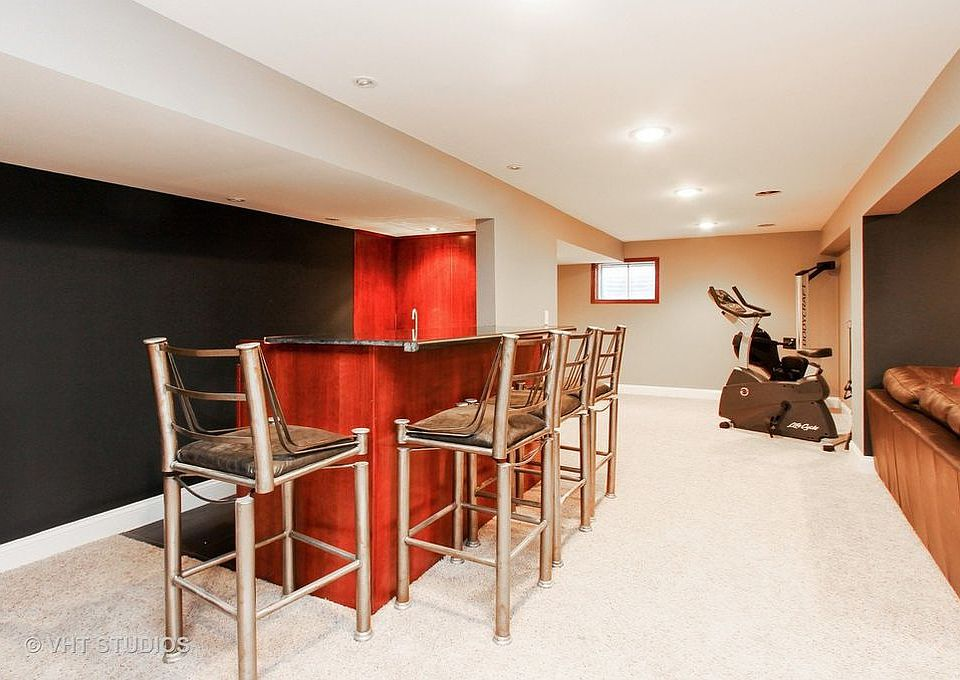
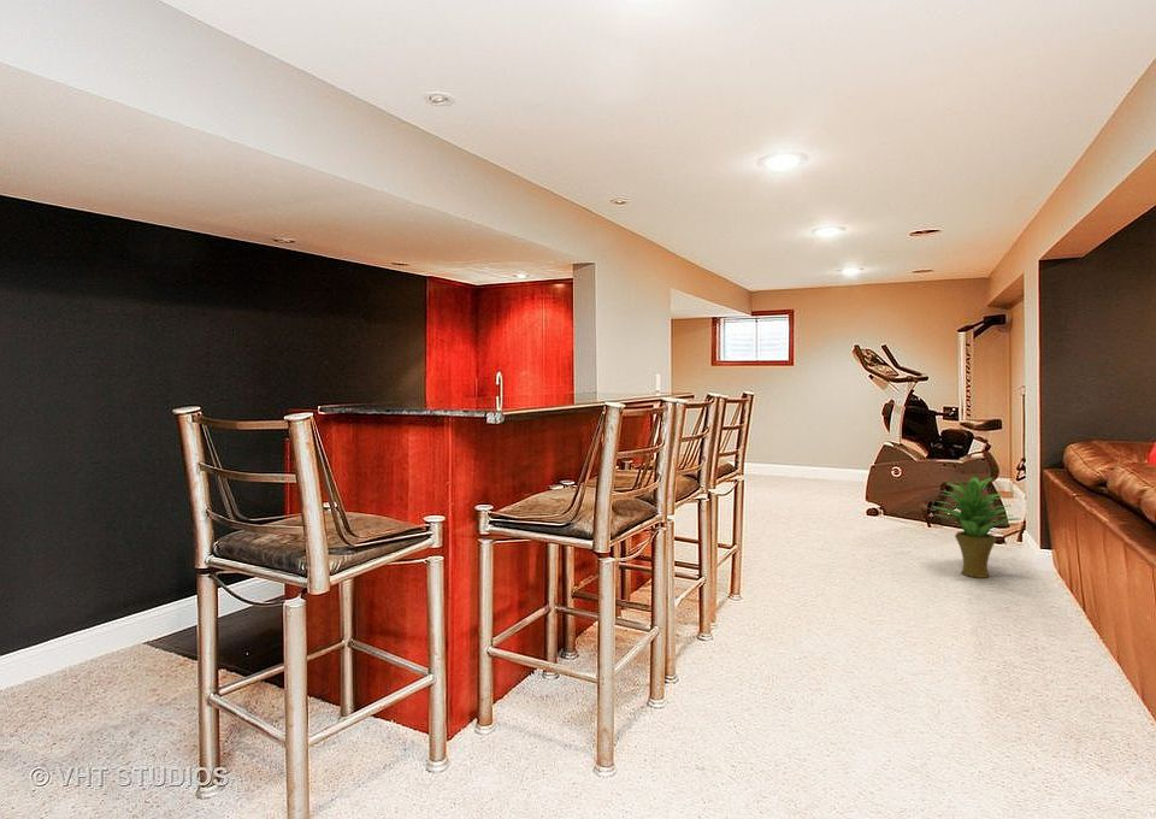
+ potted plant (974, 524)
